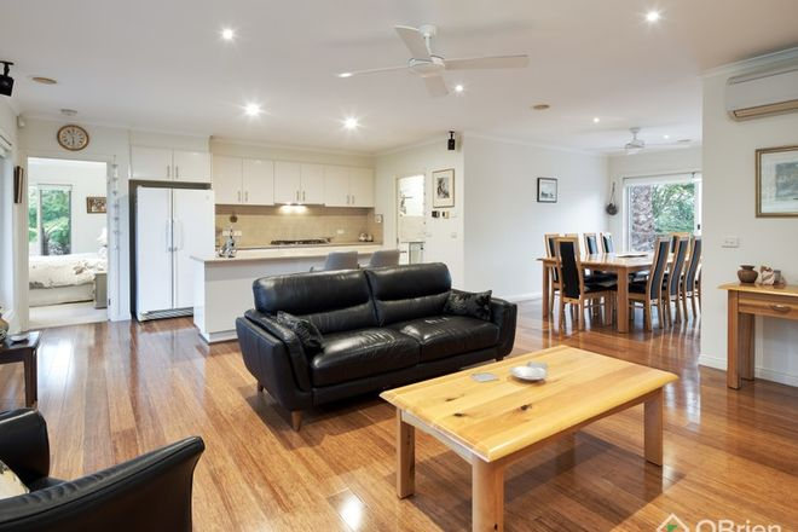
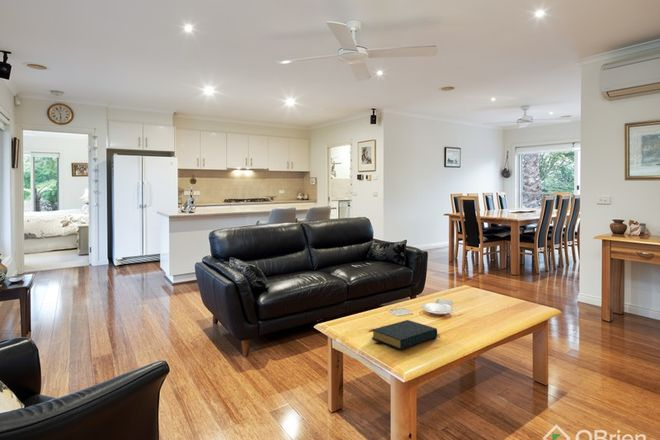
+ hardback book (404, 333)
